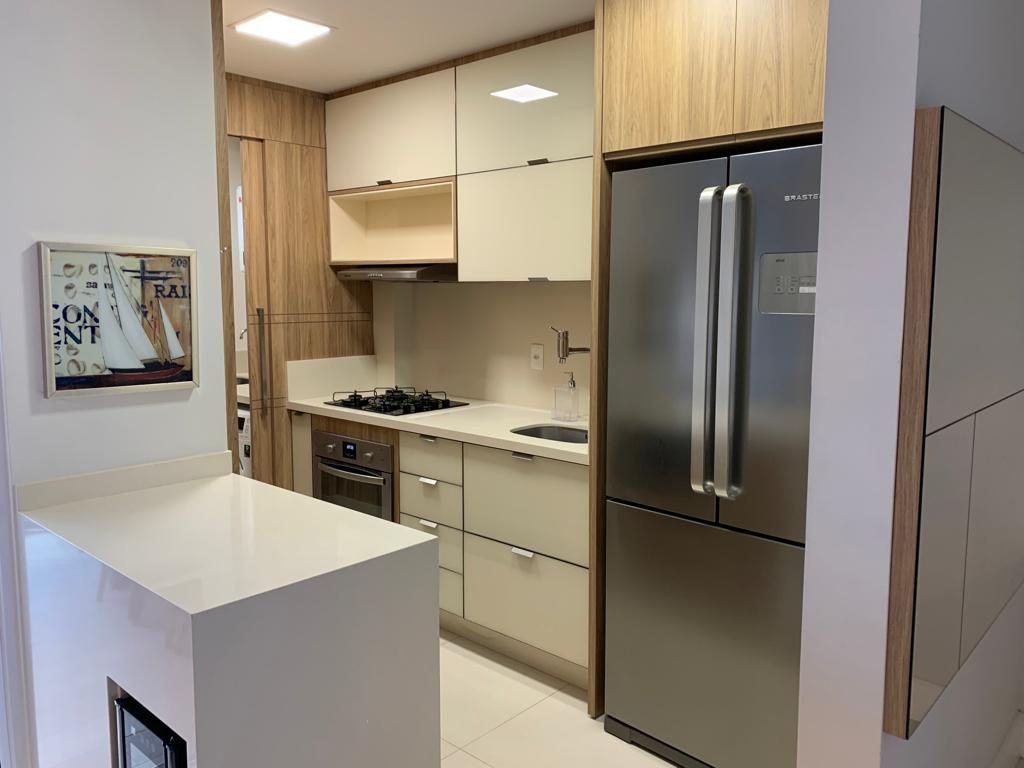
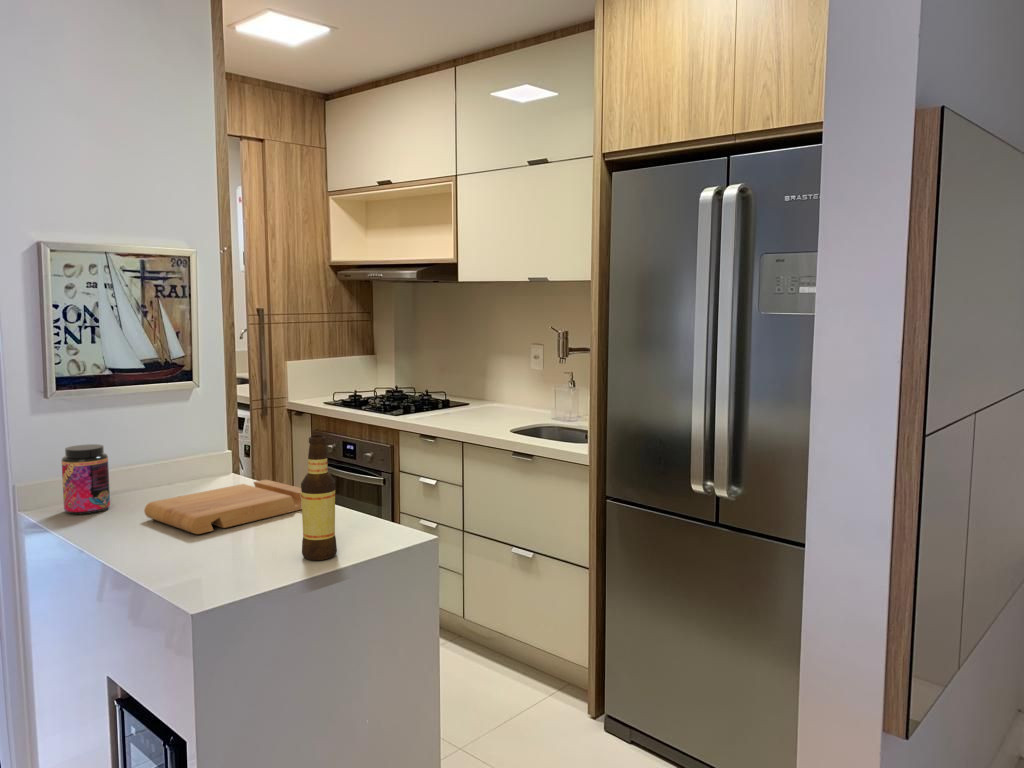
+ bottle (318, 496)
+ jar (85, 478)
+ cutting board (235, 504)
